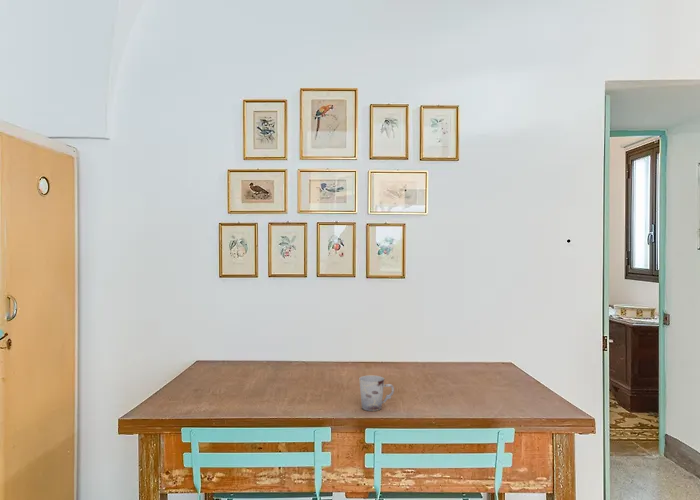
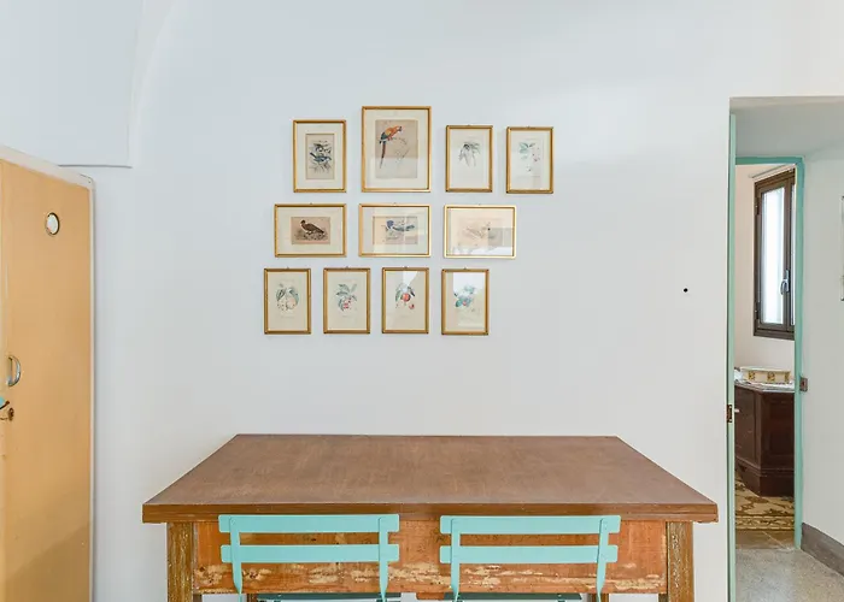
- cup (376, 393)
